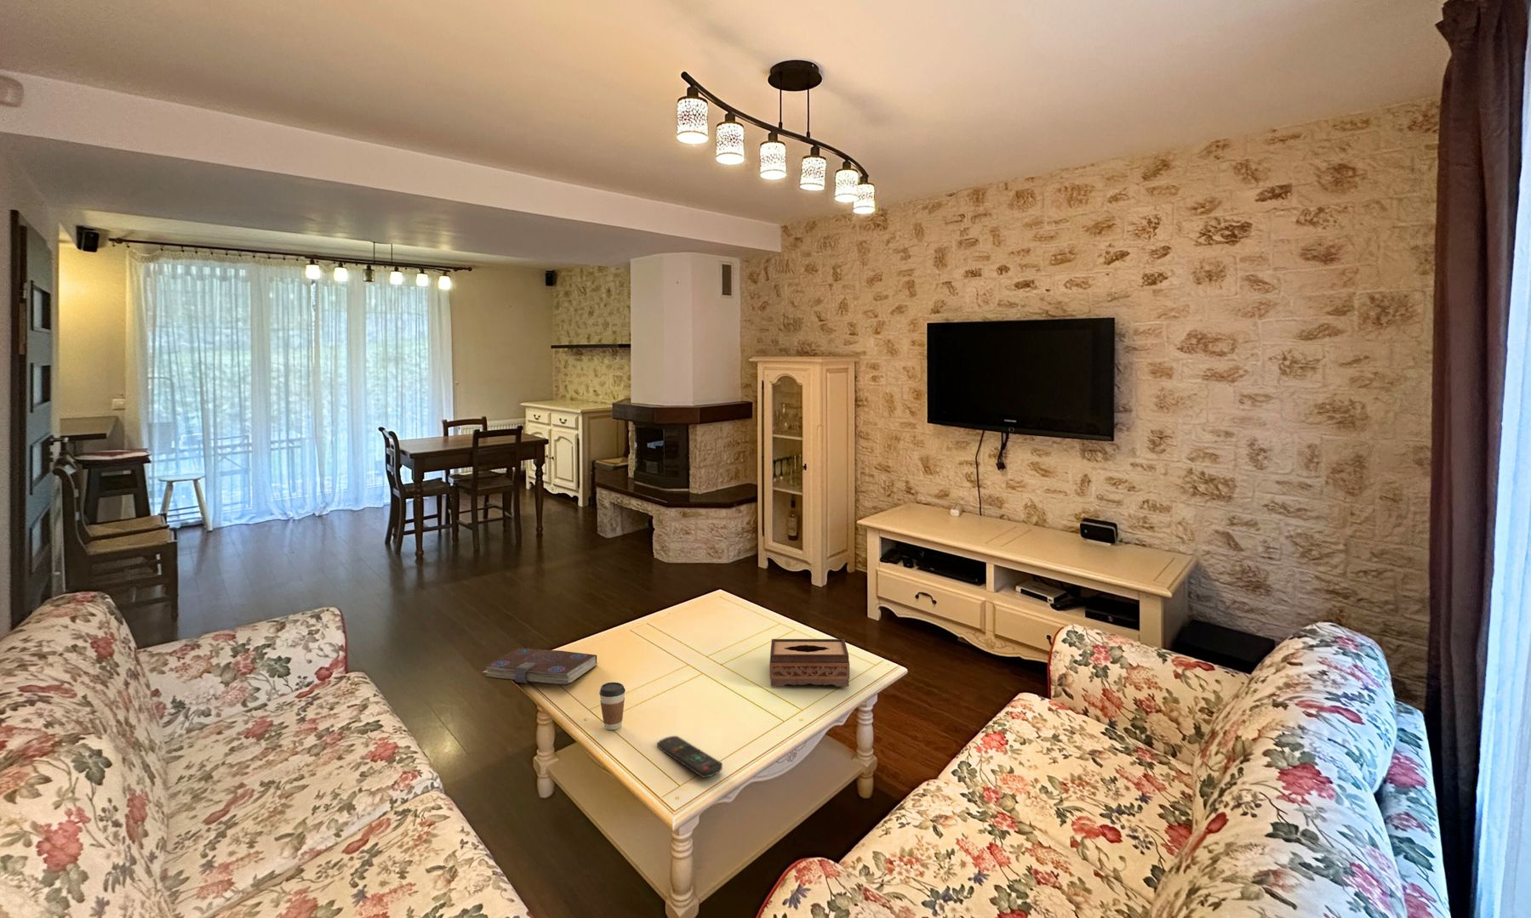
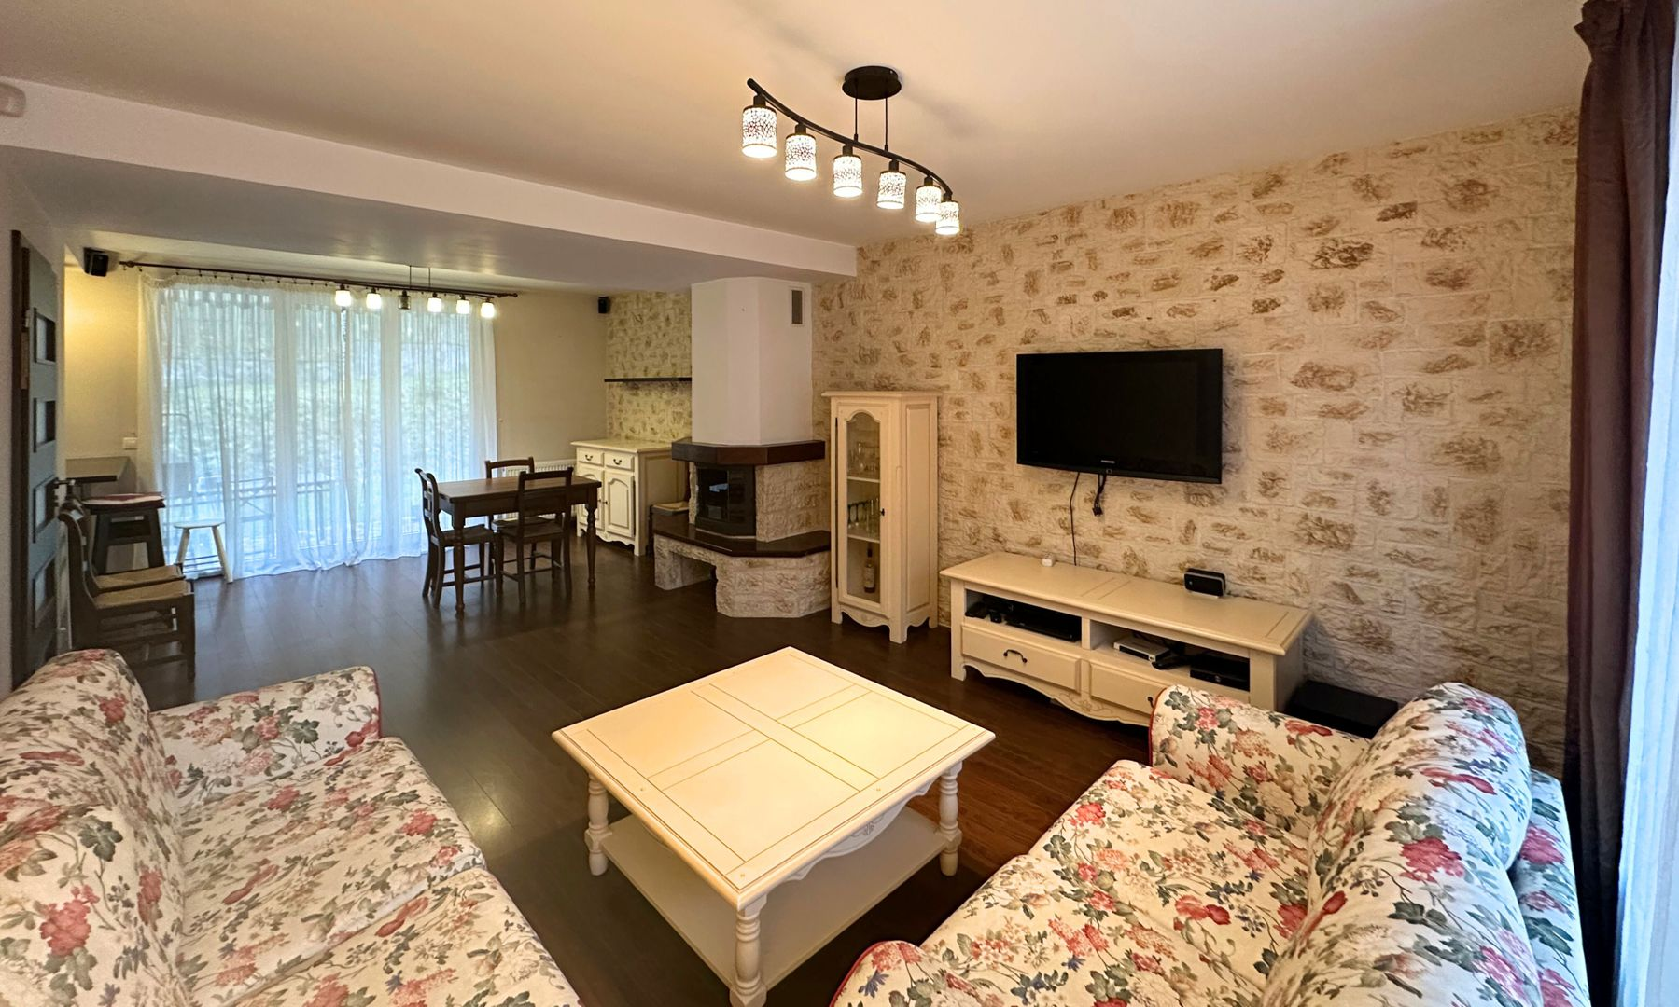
- coffee cup (612, 706)
- tissue box (808, 661)
- remote control (689, 755)
- book (542, 664)
